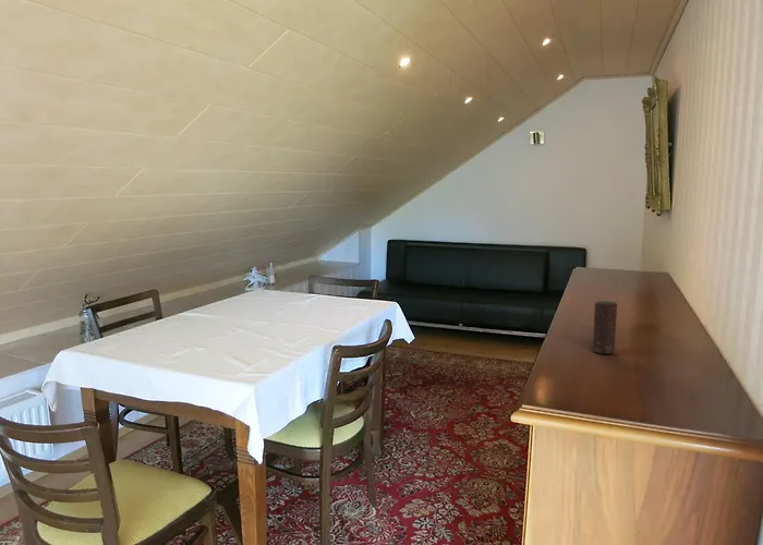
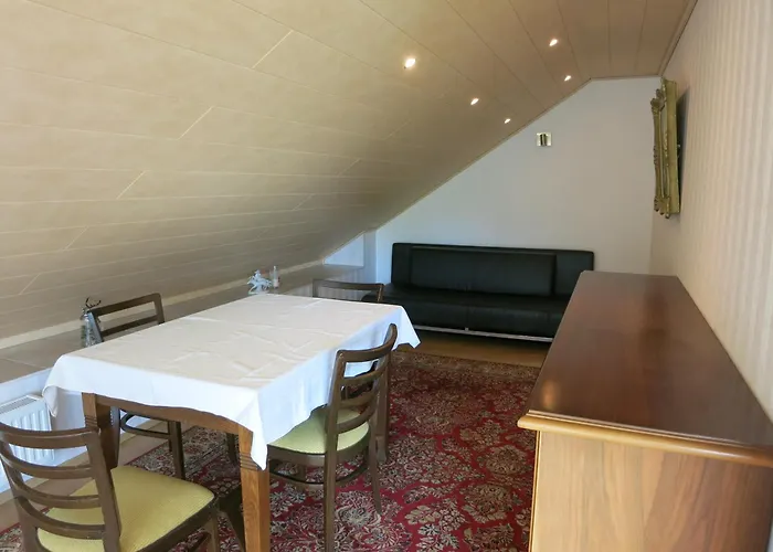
- candle (604, 327)
